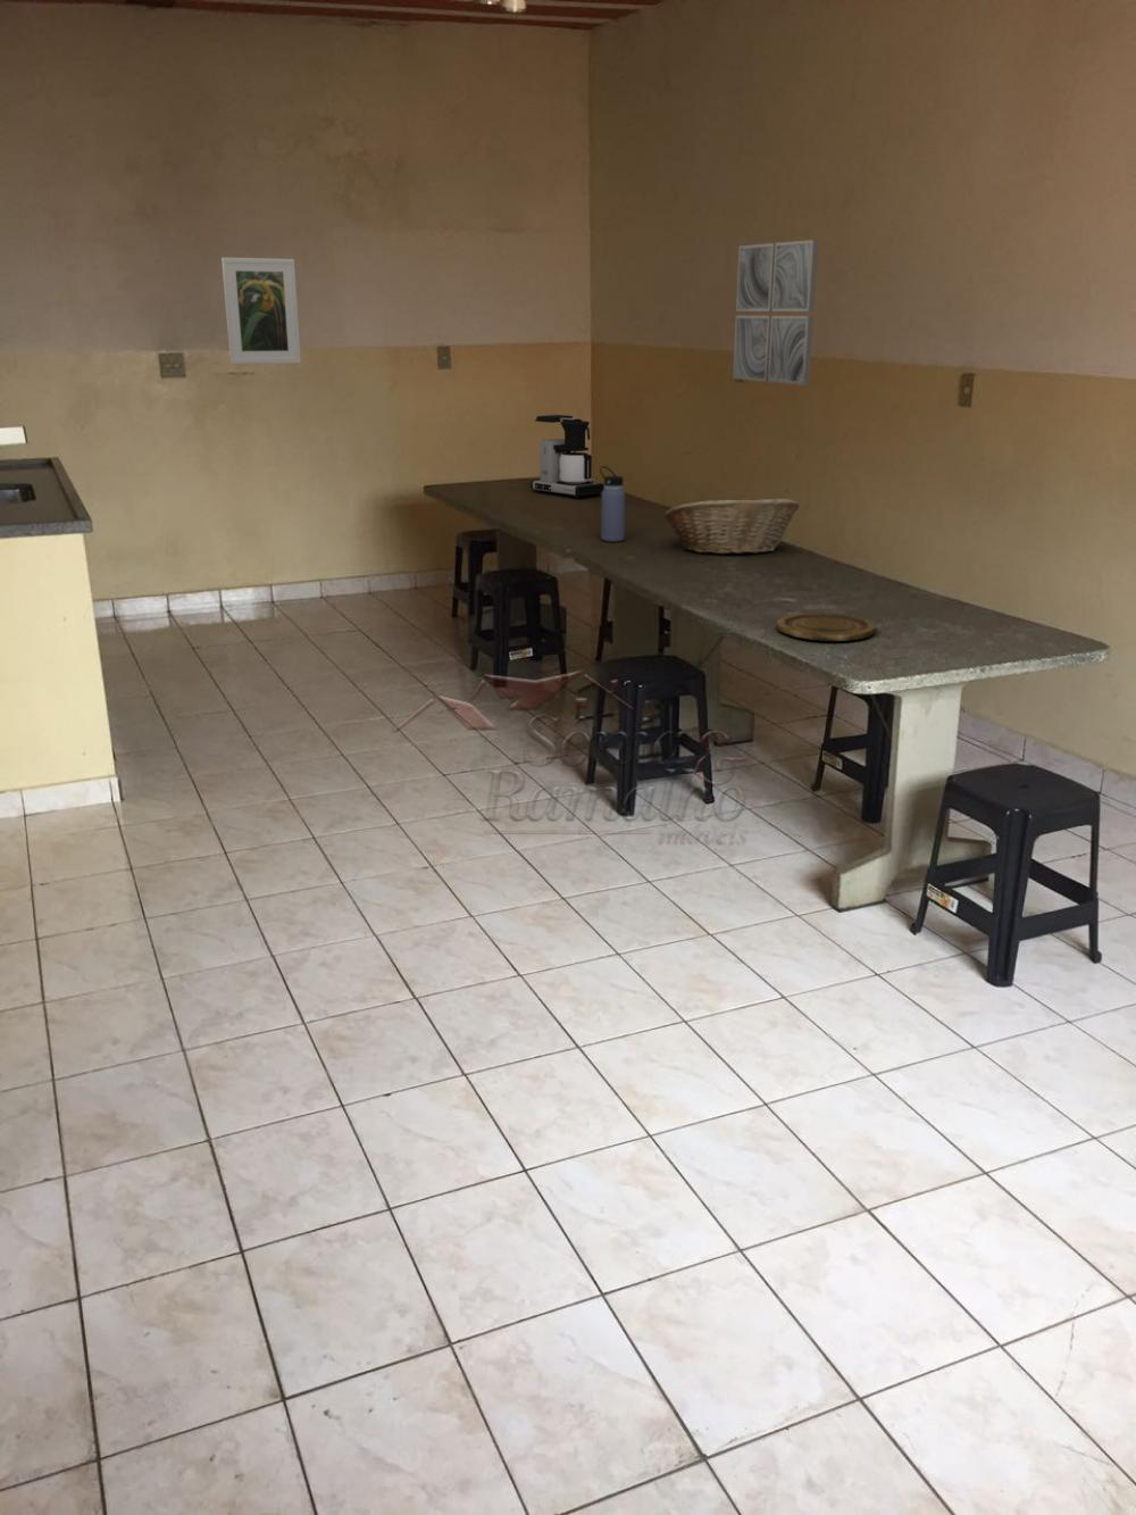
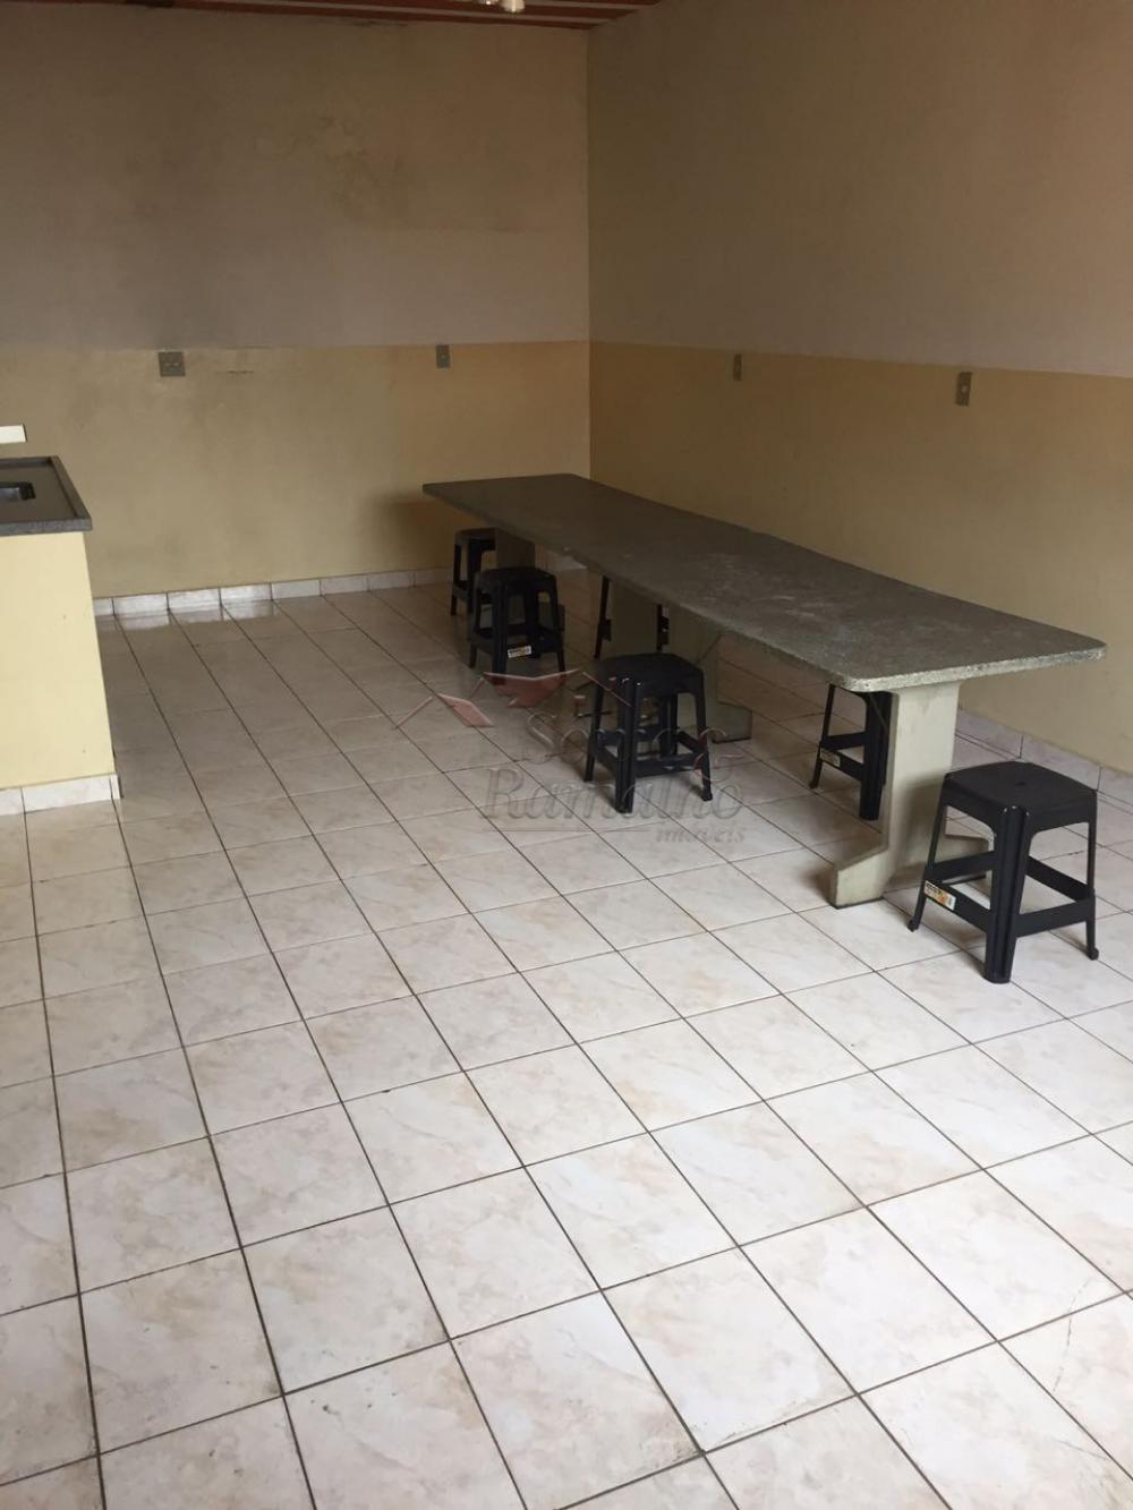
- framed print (261, 312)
- water bottle (611, 504)
- plate (825, 627)
- coffee maker (567, 456)
- fruit basket (730, 521)
- wall art (772, 316)
